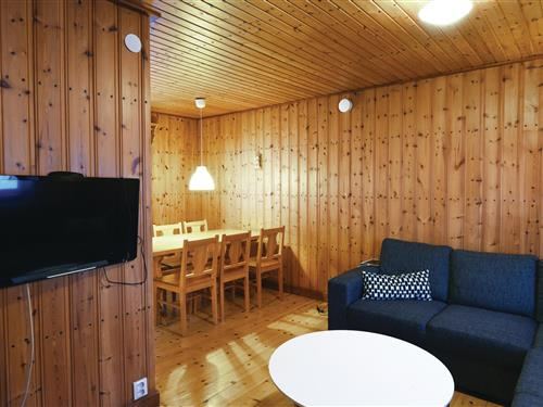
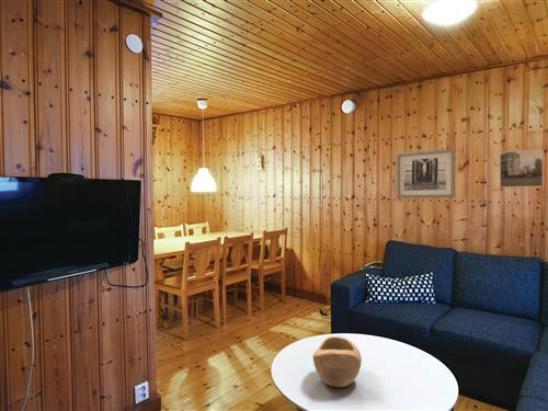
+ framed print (521, 169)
+ wall art (424, 174)
+ decorative bowl (336, 362)
